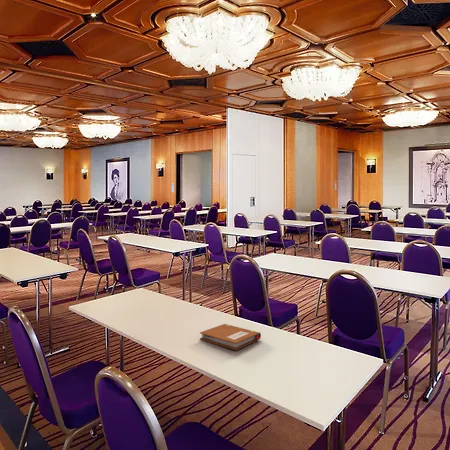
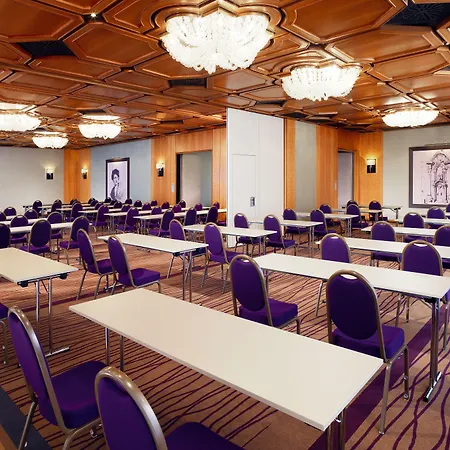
- notebook (231, 335)
